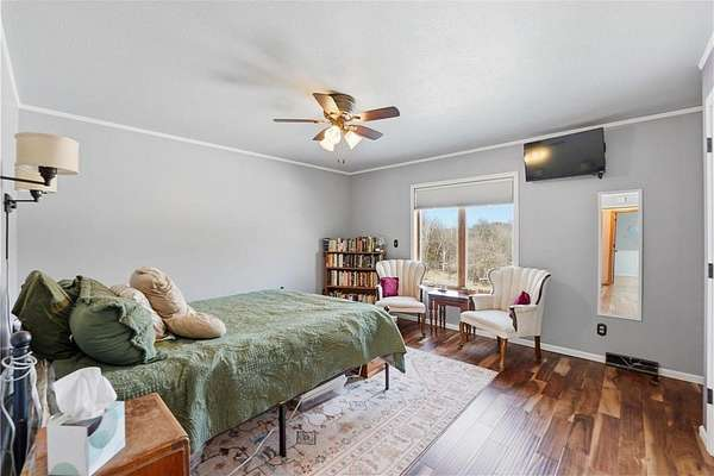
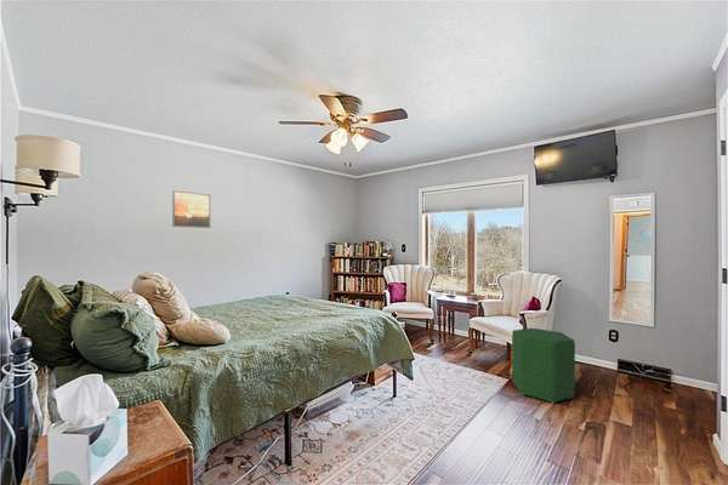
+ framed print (192, 210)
+ ottoman (541, 361)
